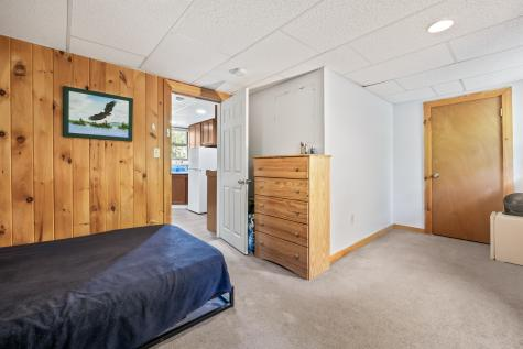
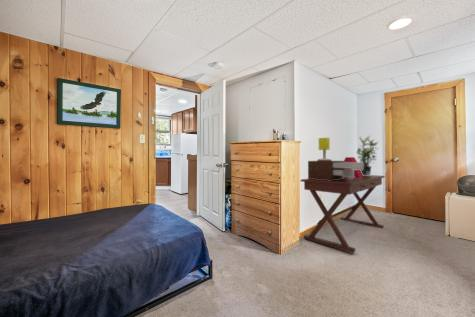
+ potted plant (367, 155)
+ table lamp (334, 161)
+ letter holder (350, 168)
+ desk (347, 208)
